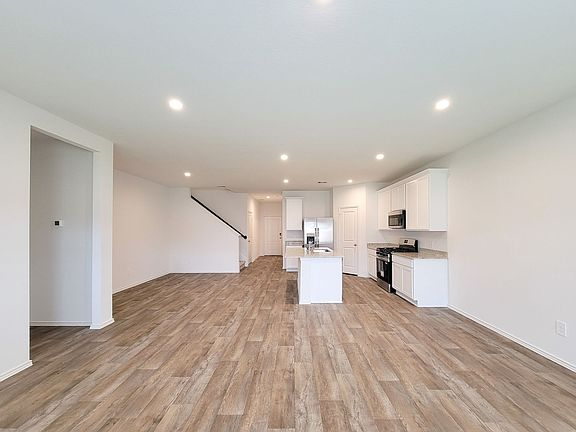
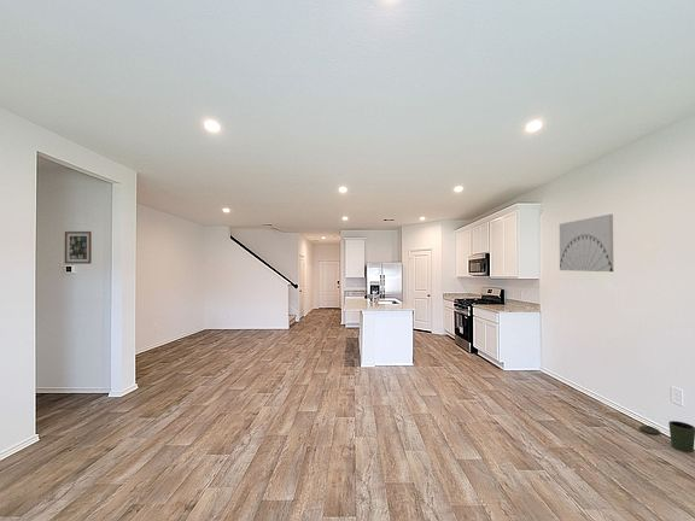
+ trash can (670, 428)
+ wall art (77, 247)
+ wall art (583, 245)
